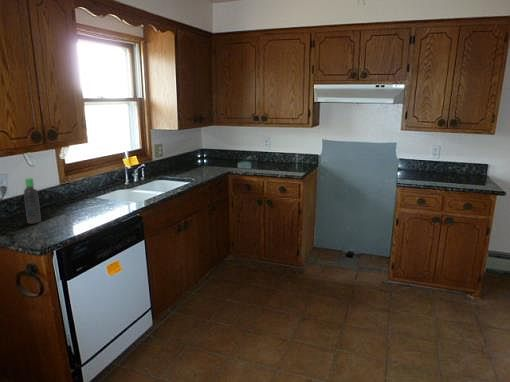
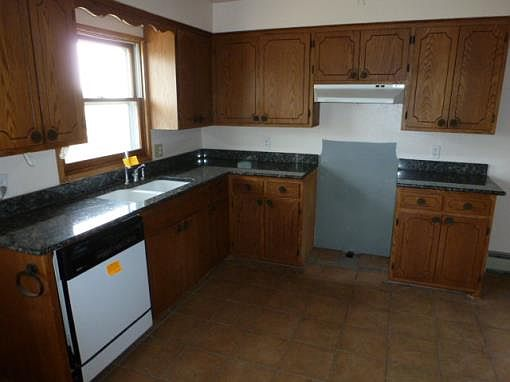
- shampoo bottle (31, 200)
